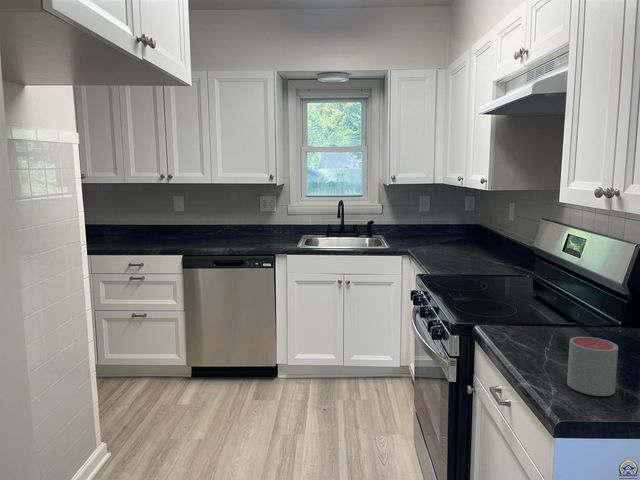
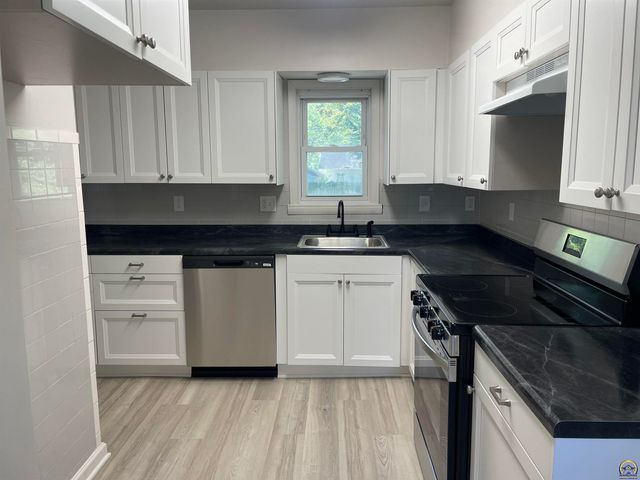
- mug (593, 362)
